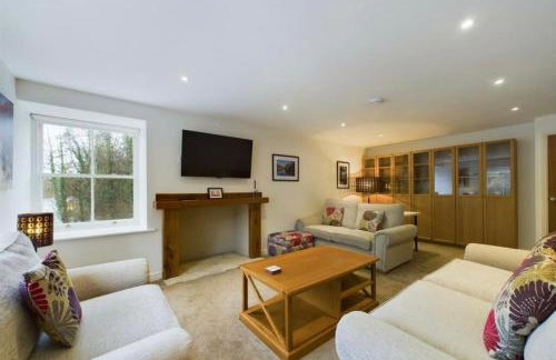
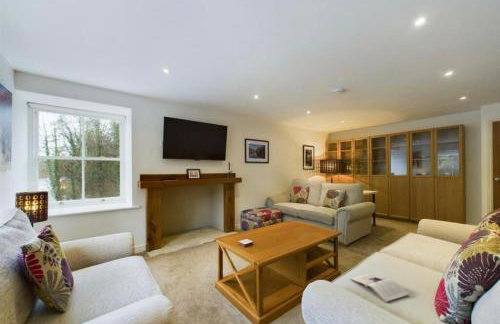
+ magazine (377, 283)
